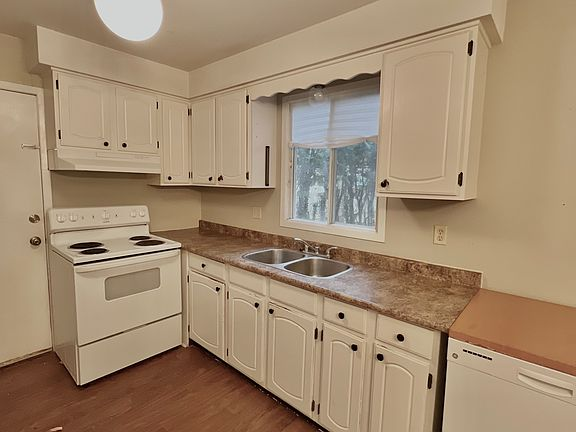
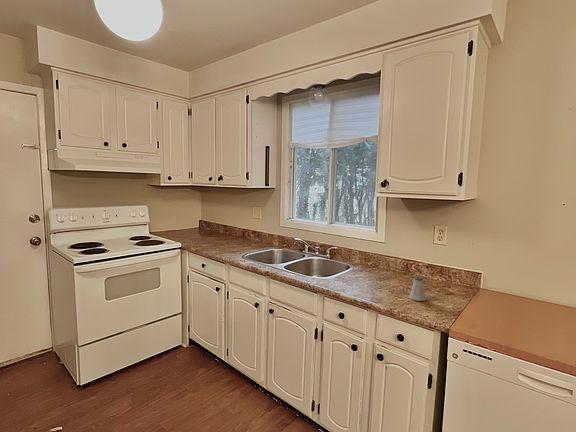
+ saltshaker (418, 288)
